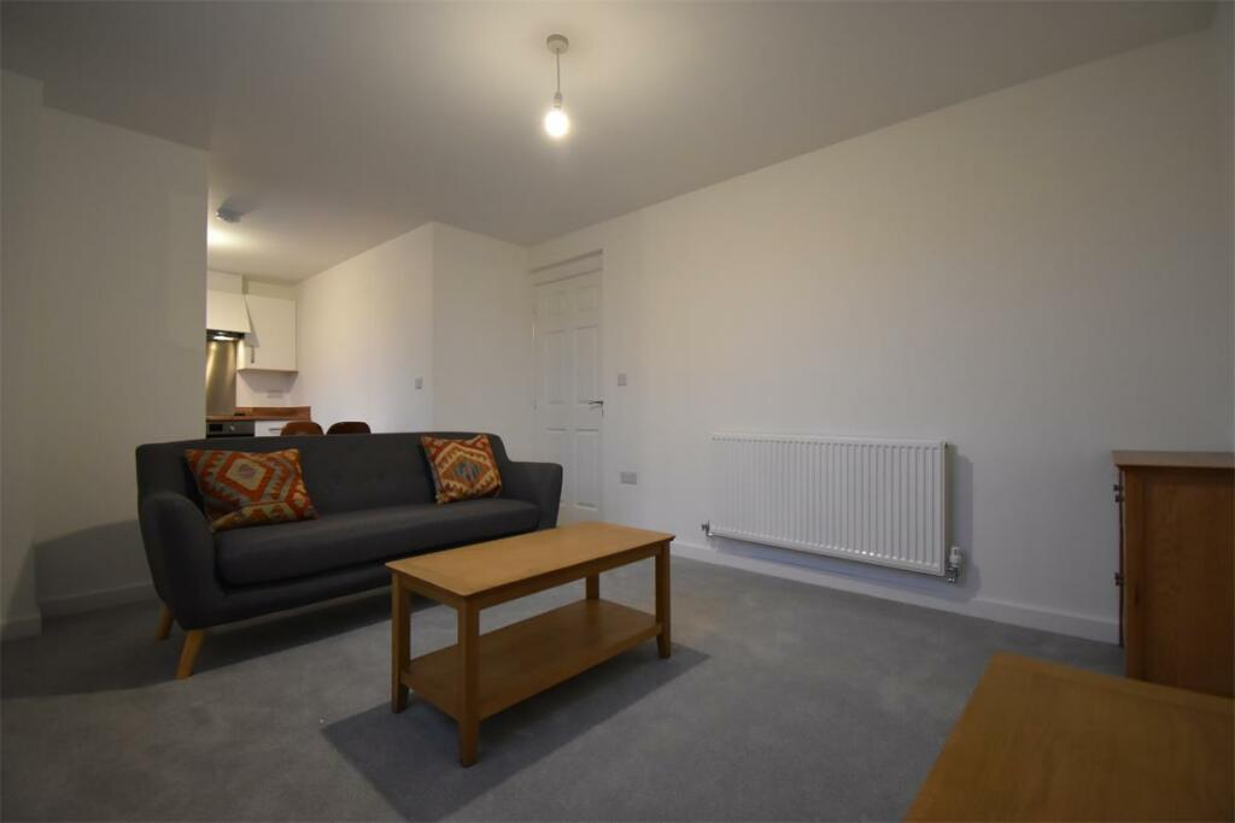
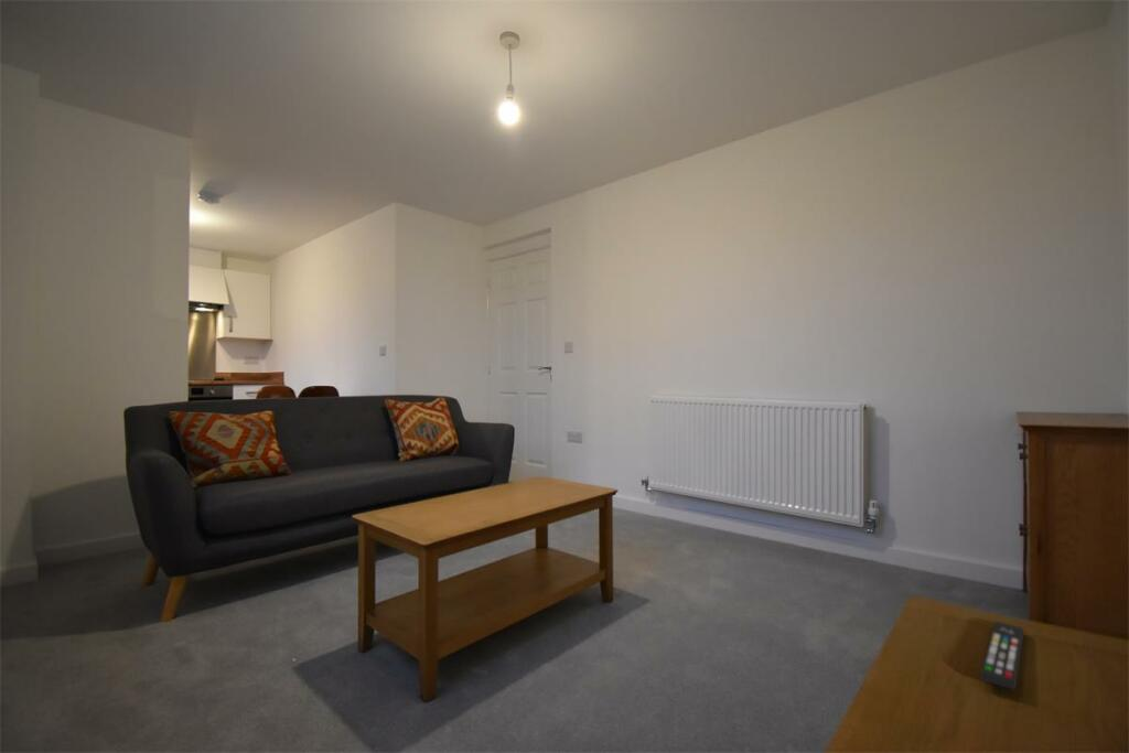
+ remote control (1003, 652)
